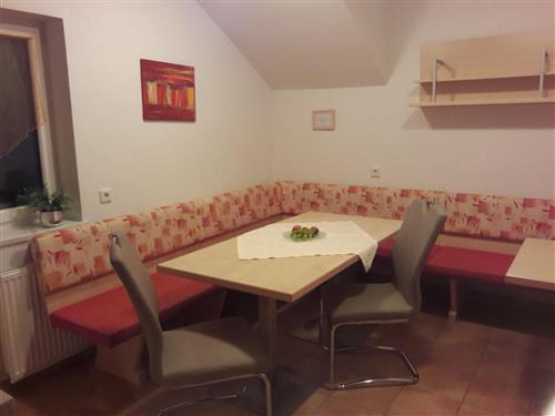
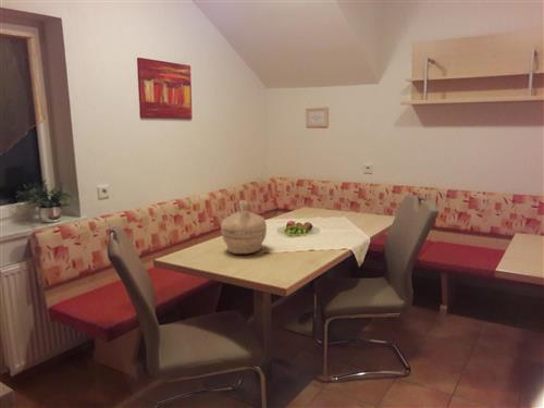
+ teapot (244, 224)
